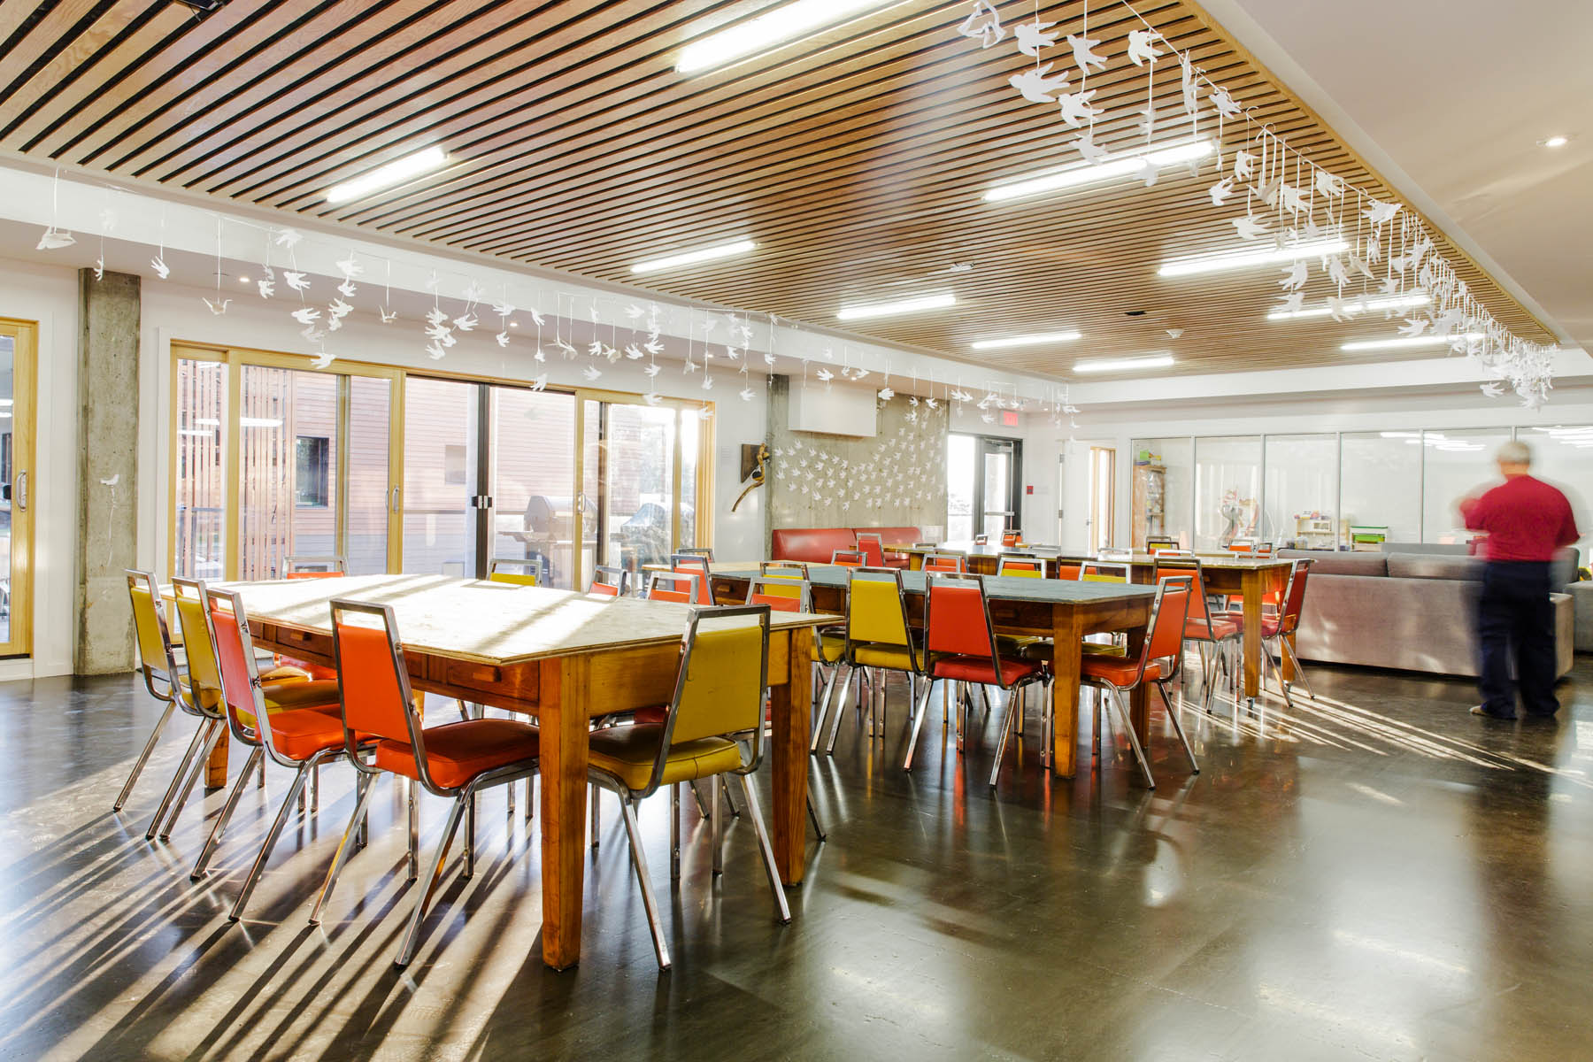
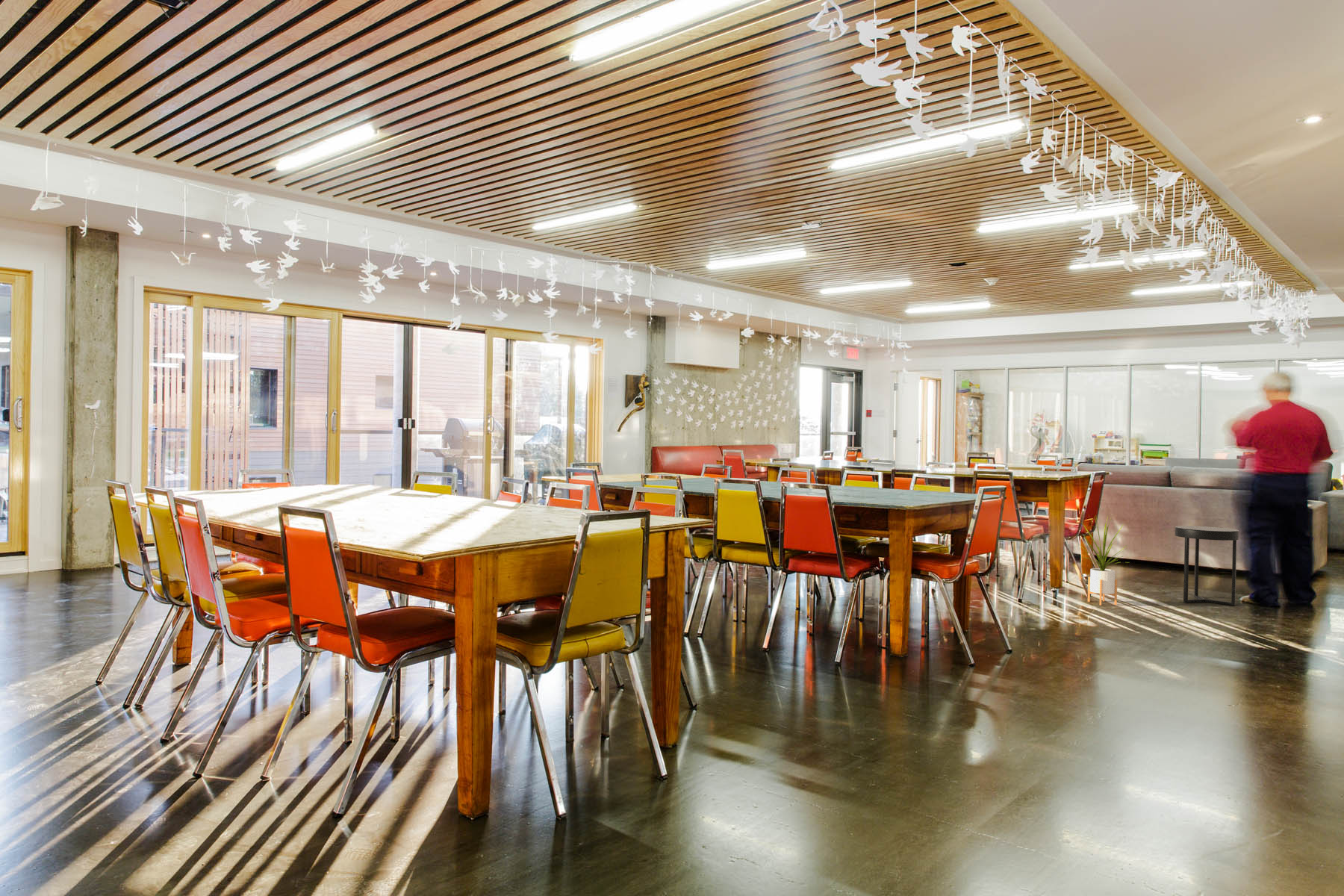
+ side table (1198, 564)
+ house plant (1104, 559)
